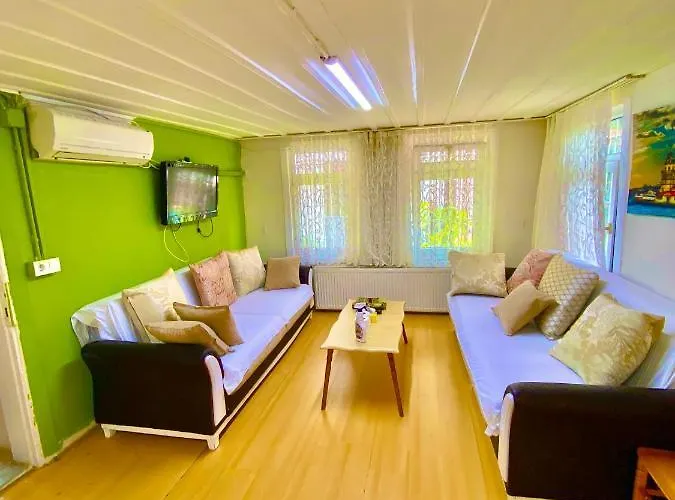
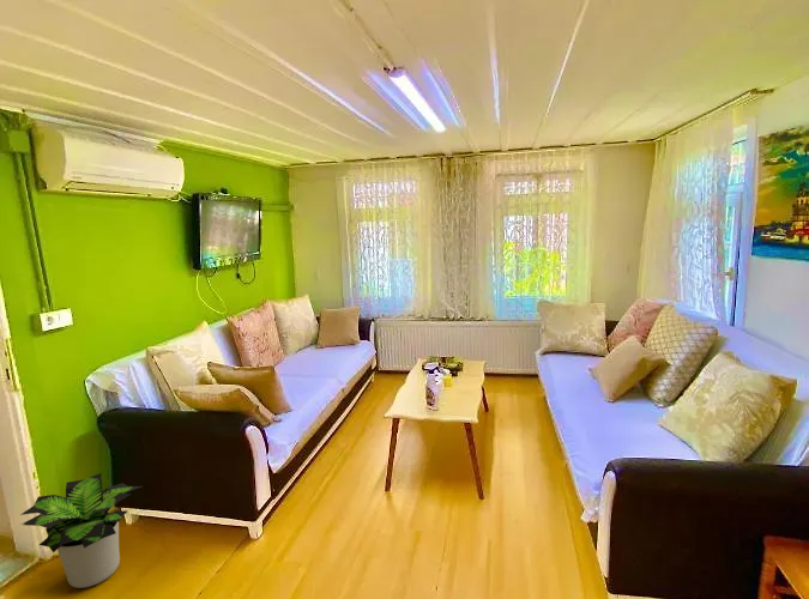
+ potted plant (87, 532)
